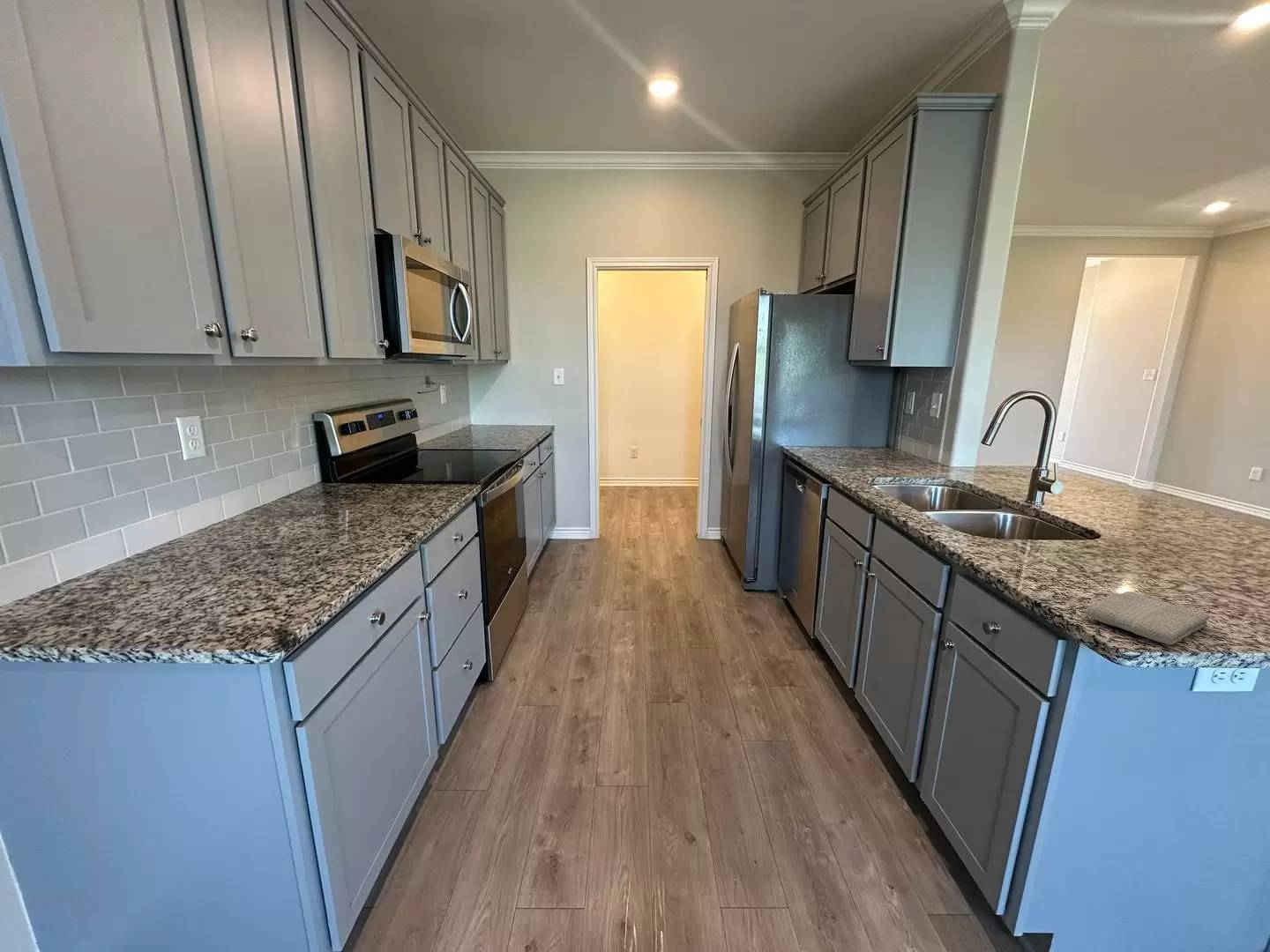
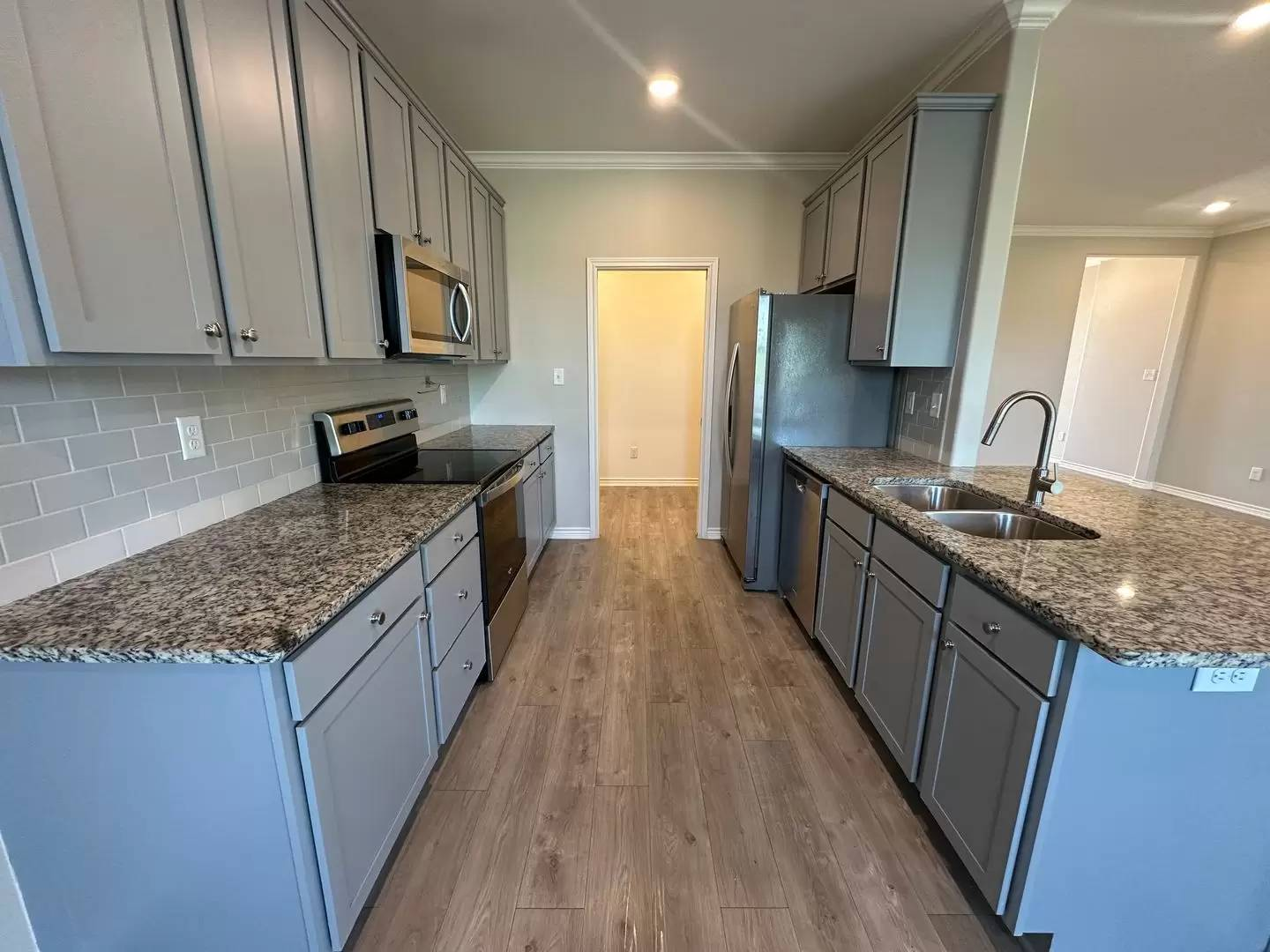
- washcloth (1147, 614)
